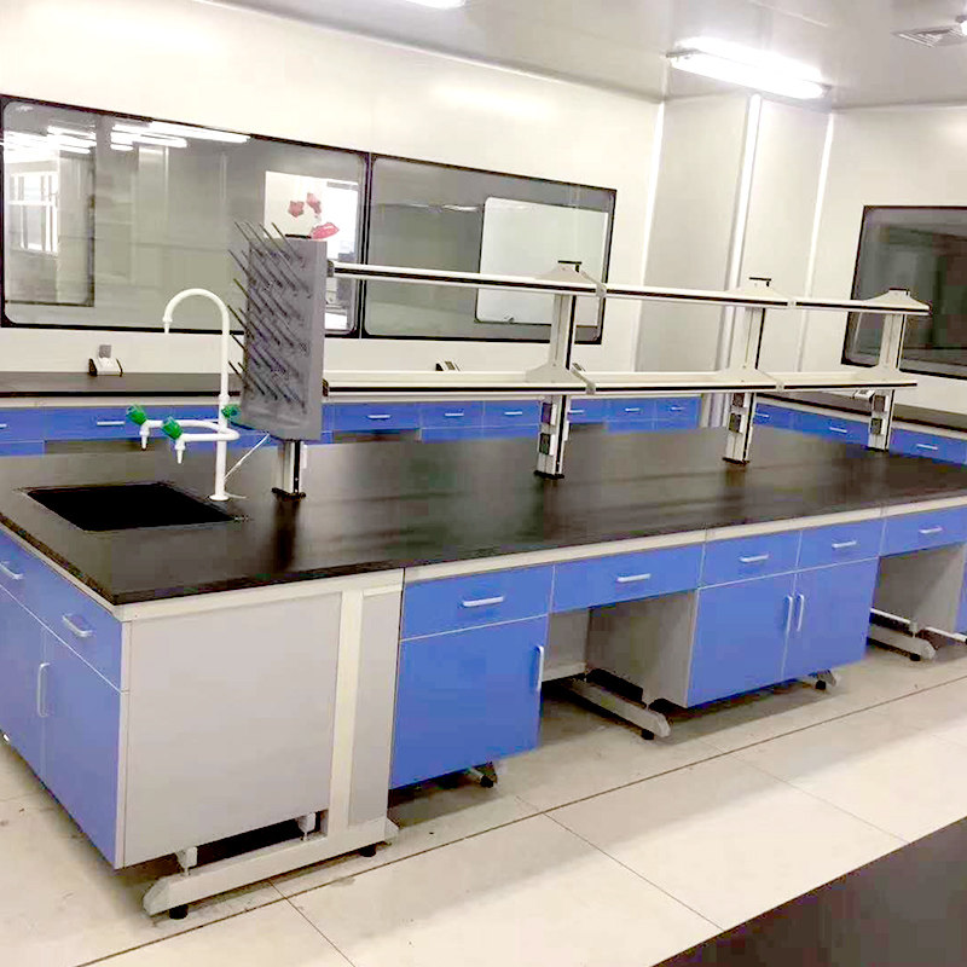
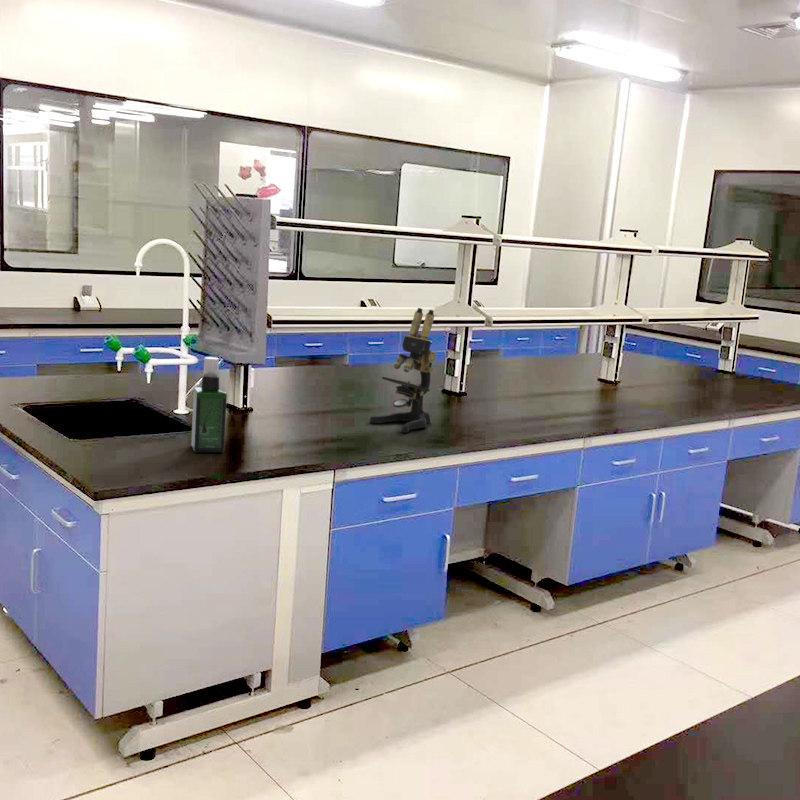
+ spray bottle (209, 403)
+ microscope (412, 367)
